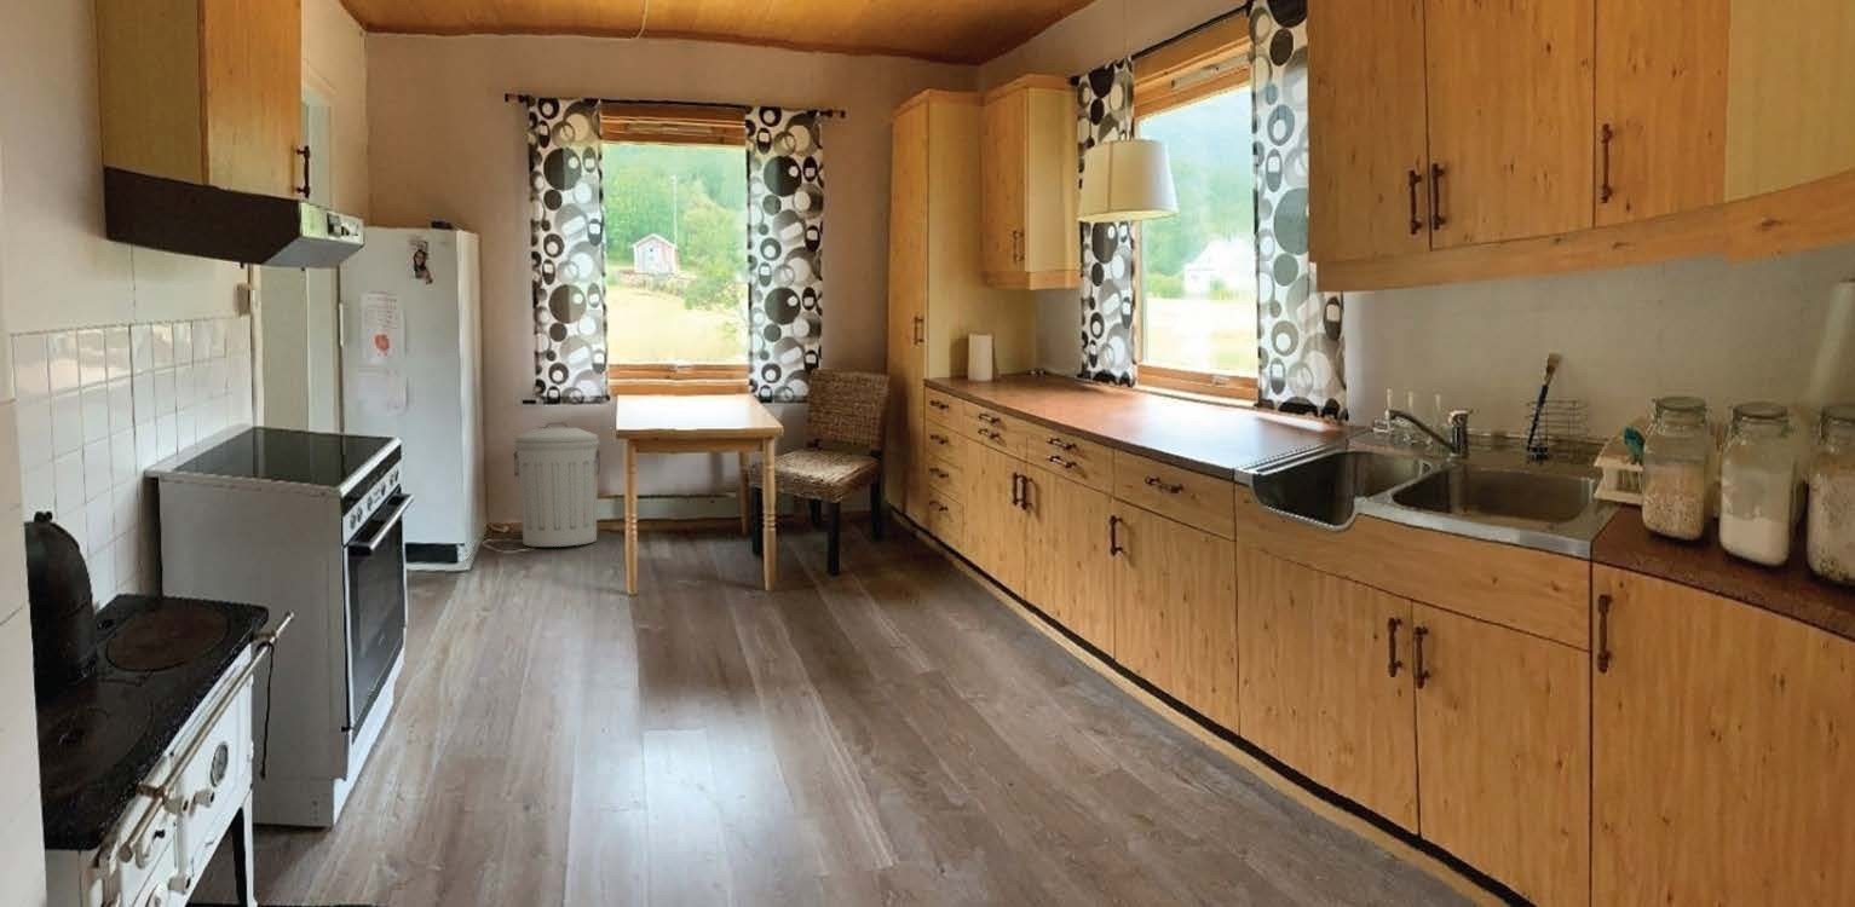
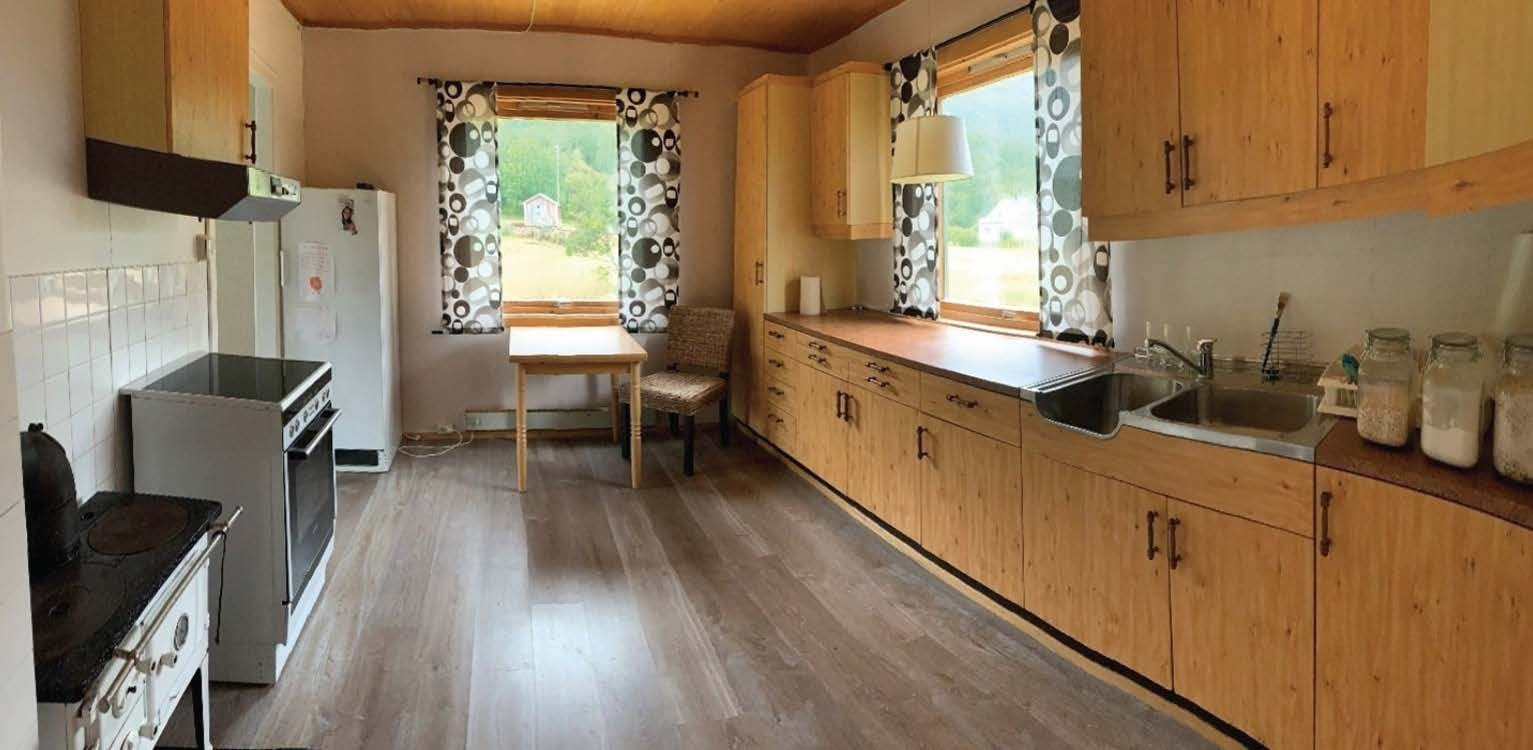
- trash can (558, 481)
